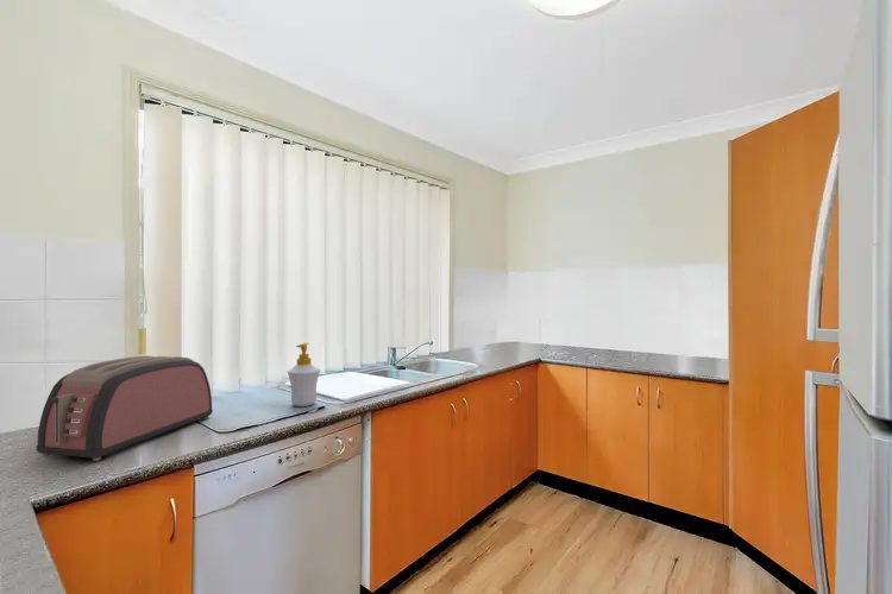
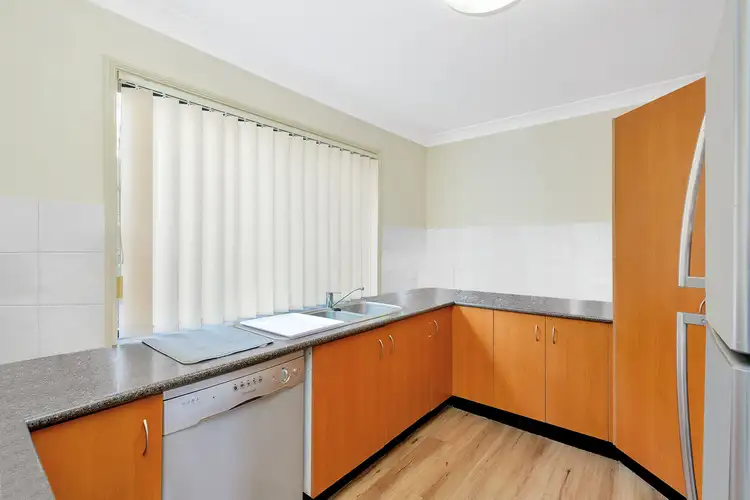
- toaster (132, 397)
- soap bottle (303, 373)
